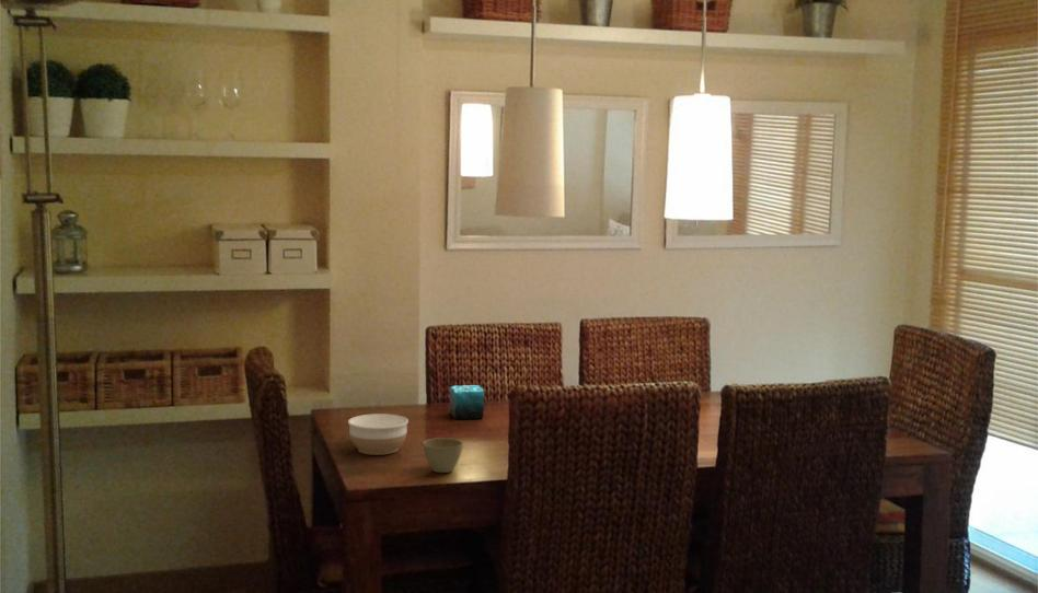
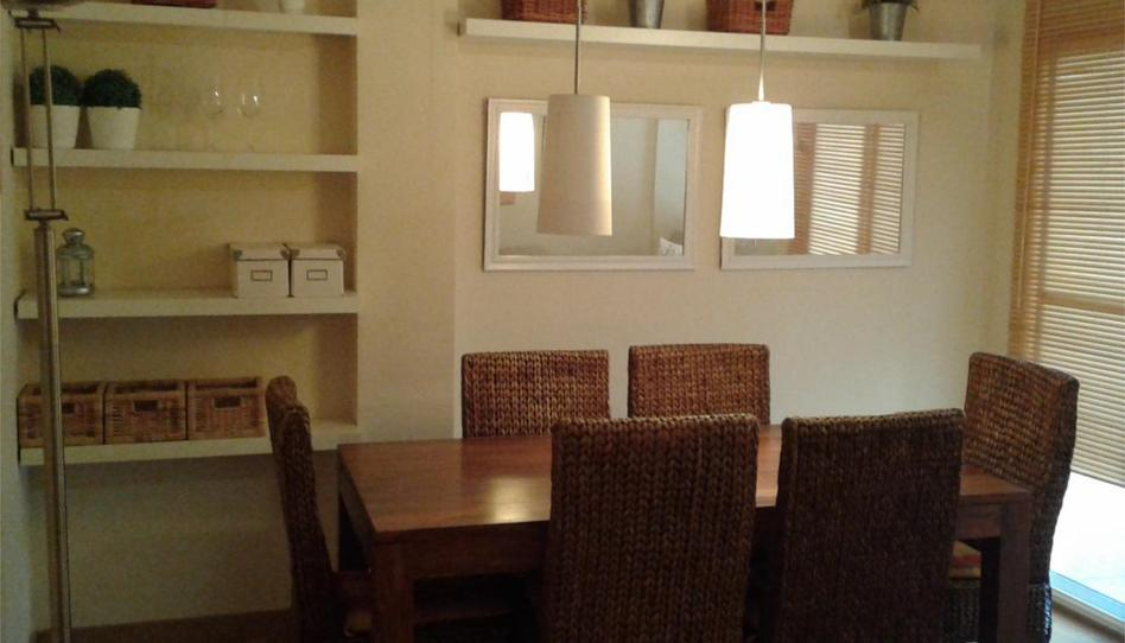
- bowl (378, 434)
- candle (466, 396)
- flower pot (442, 456)
